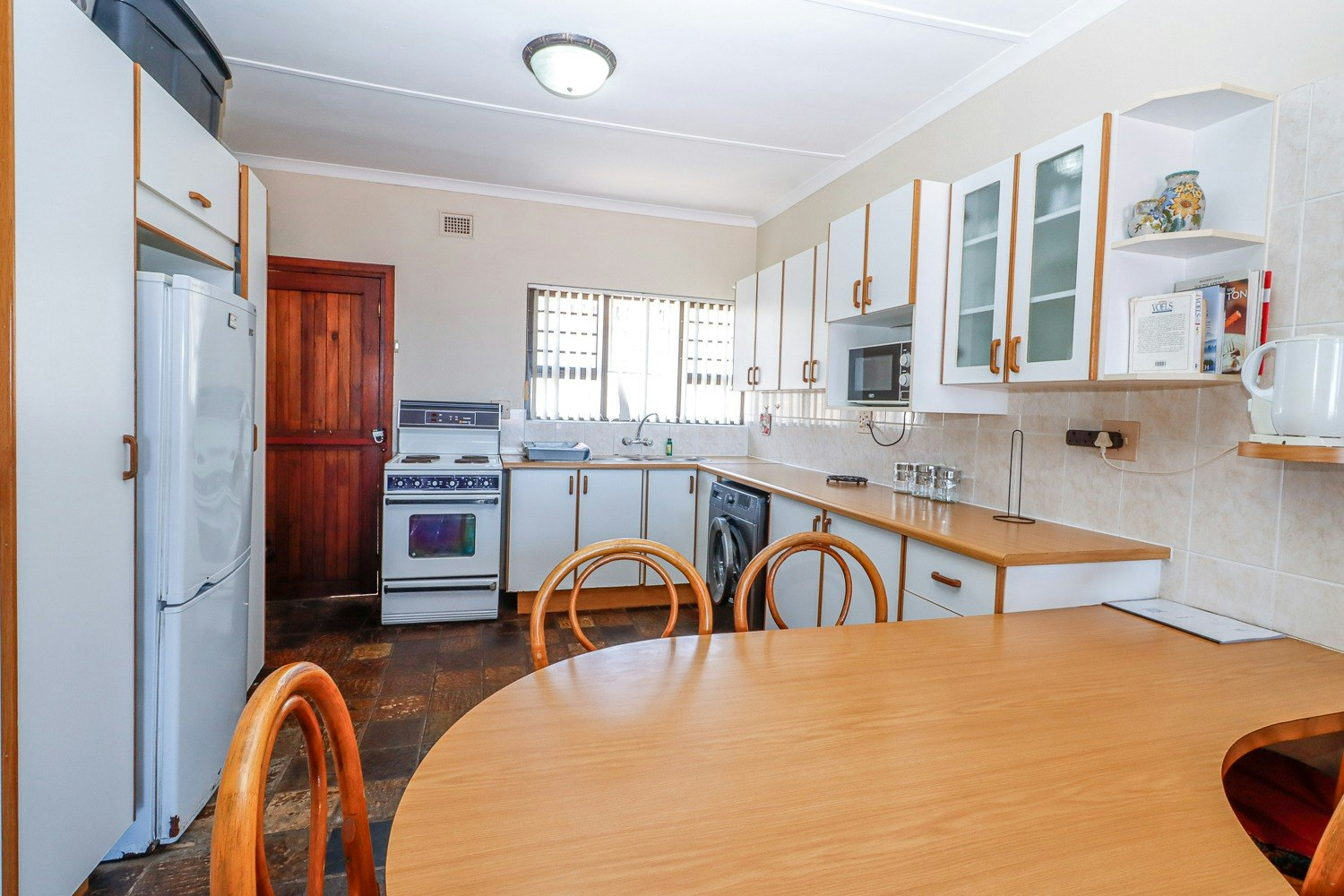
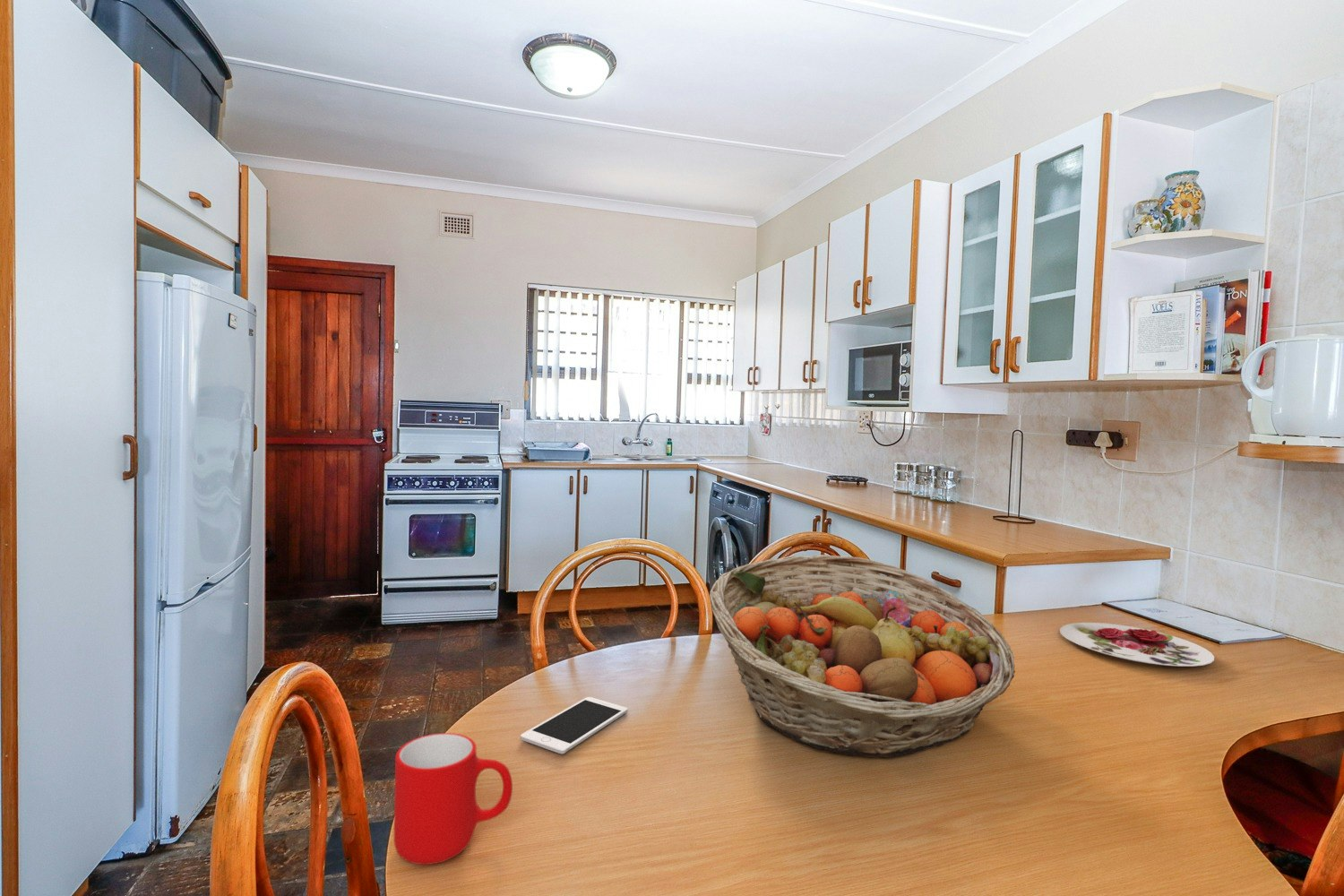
+ cup (454, 796)
+ cell phone (576, 722)
+ fruit basket (857, 642)
+ plate (1133, 641)
